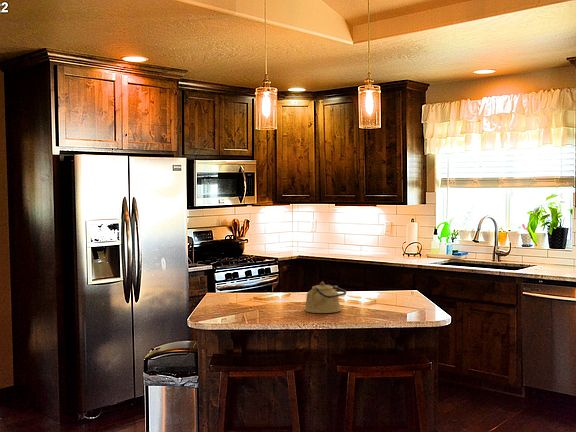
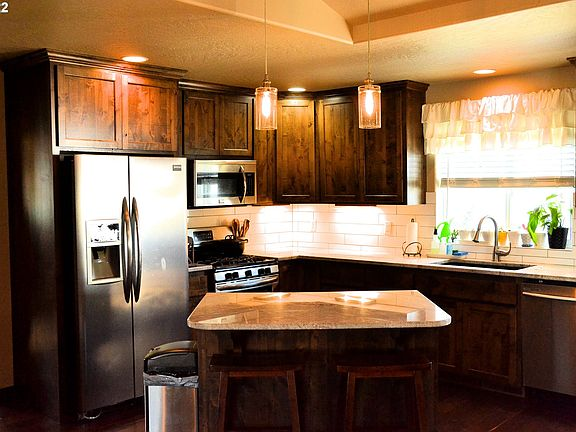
- kettle (325, 295)
